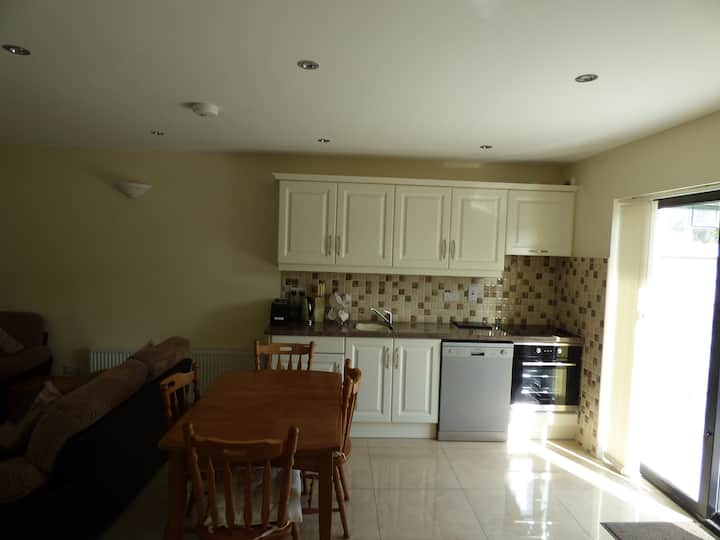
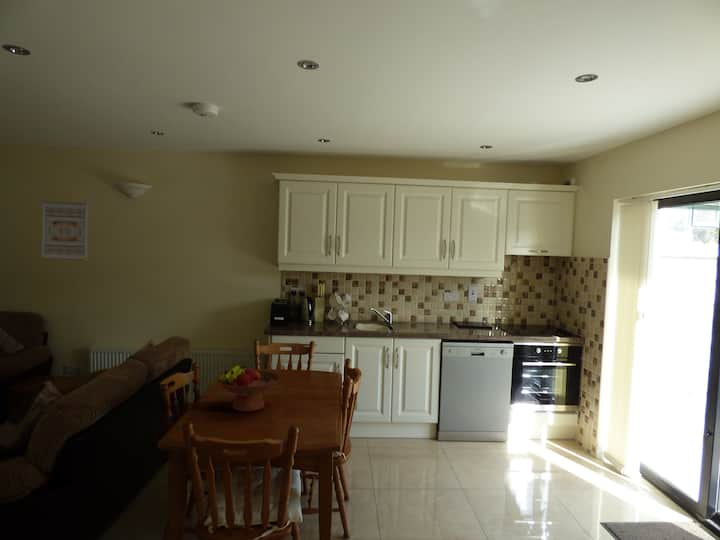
+ wall art (64, 231)
+ fruit bowl (249, 386)
